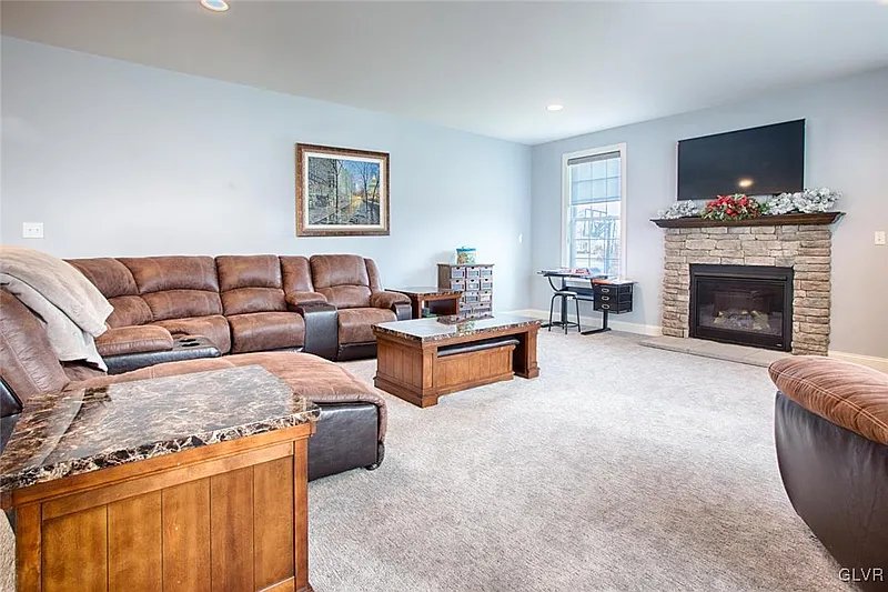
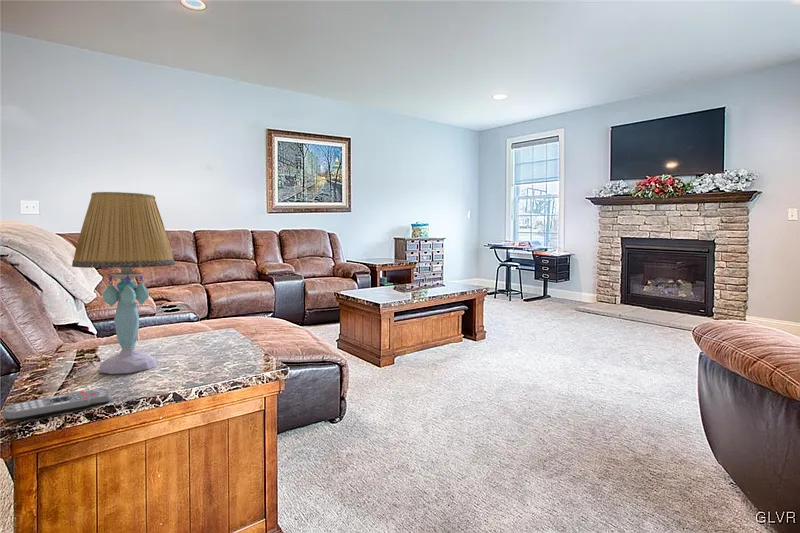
+ remote control (59, 404)
+ table lamp (126, 281)
